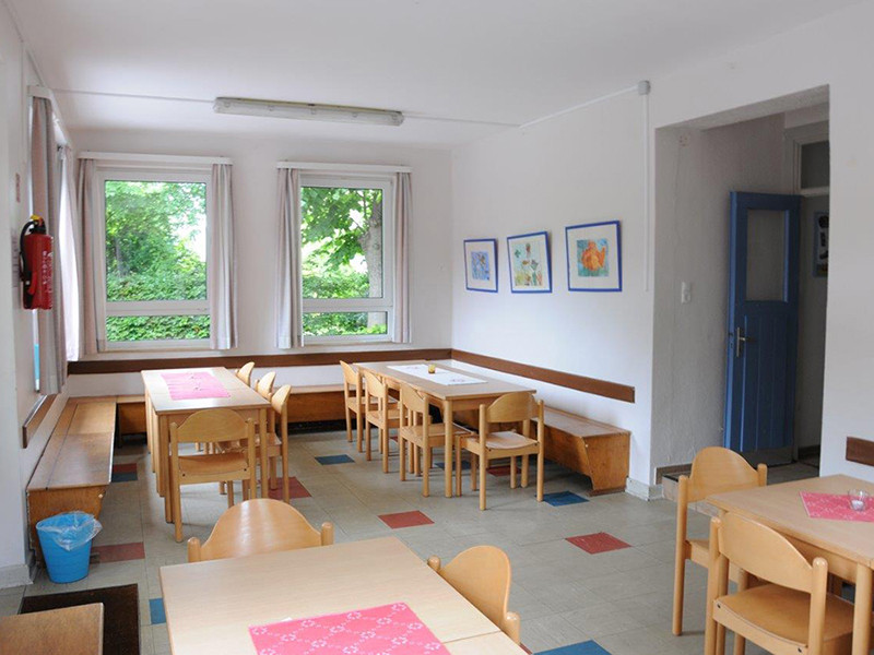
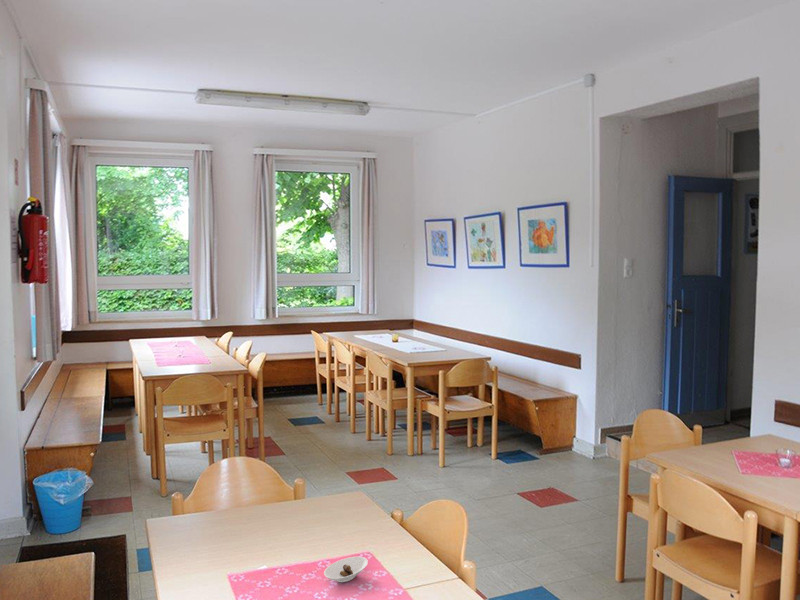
+ saucer (346, 570)
